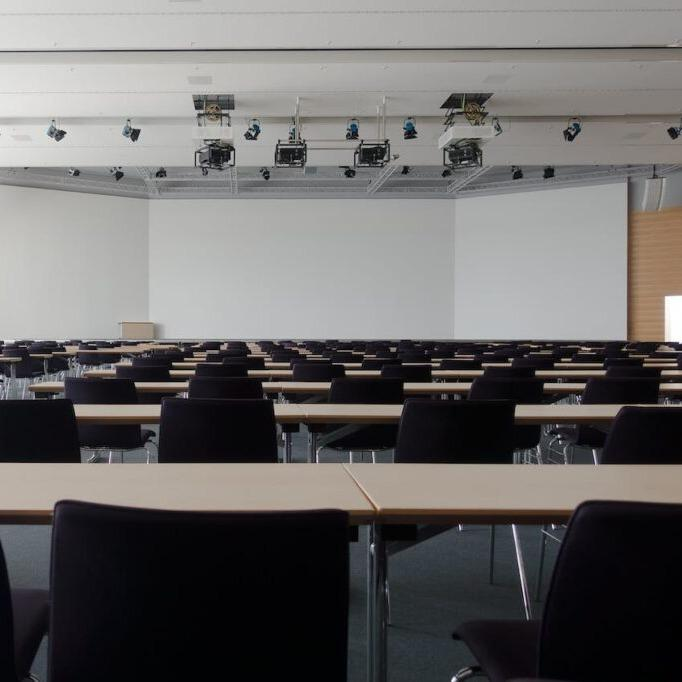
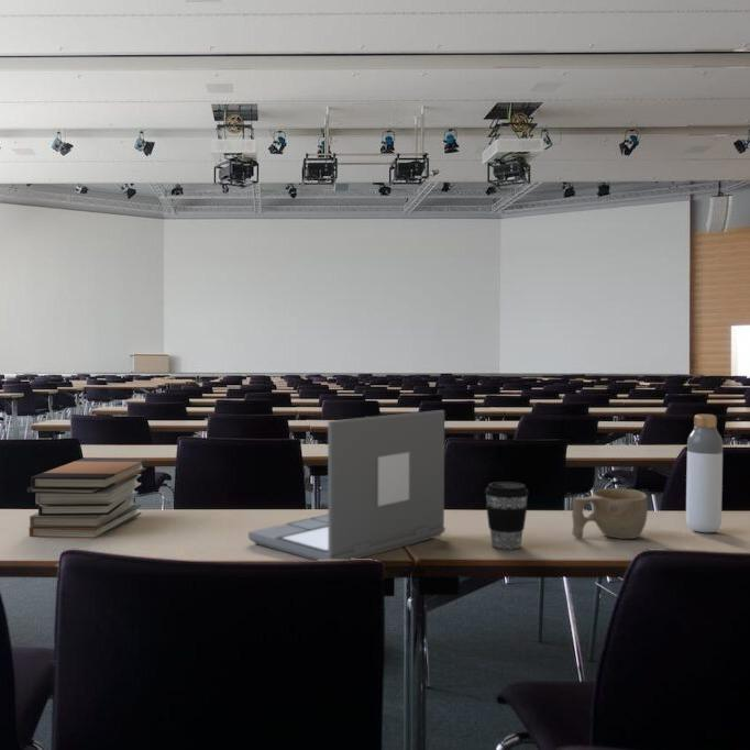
+ cup (607, 514)
+ book stack (91, 496)
+ bottle (704, 472)
+ coffee cup (506, 515)
+ laptop (349, 475)
